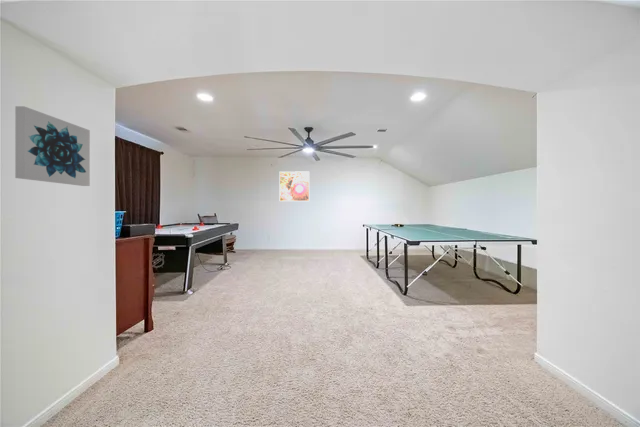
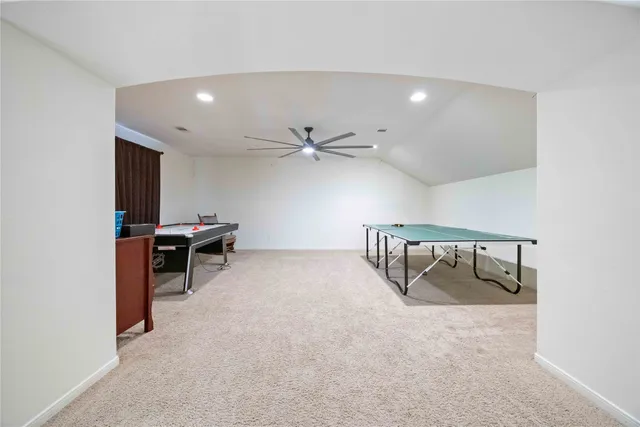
- wall art (57, 151)
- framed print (294, 186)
